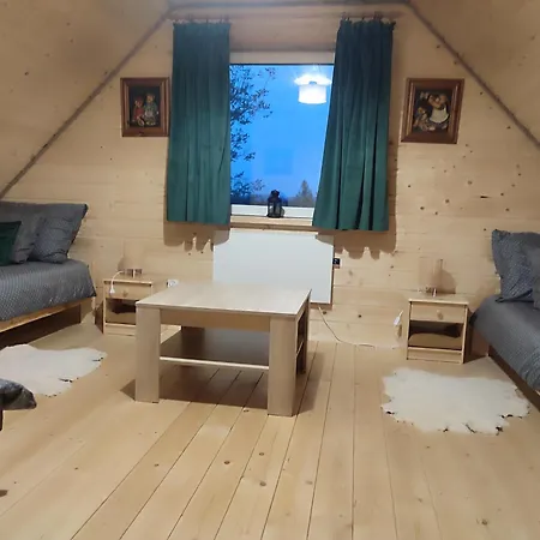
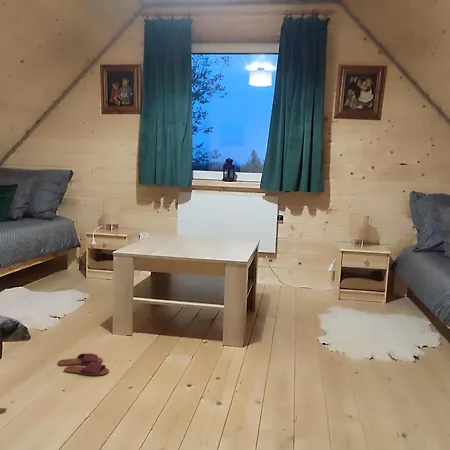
+ slippers (84, 361)
